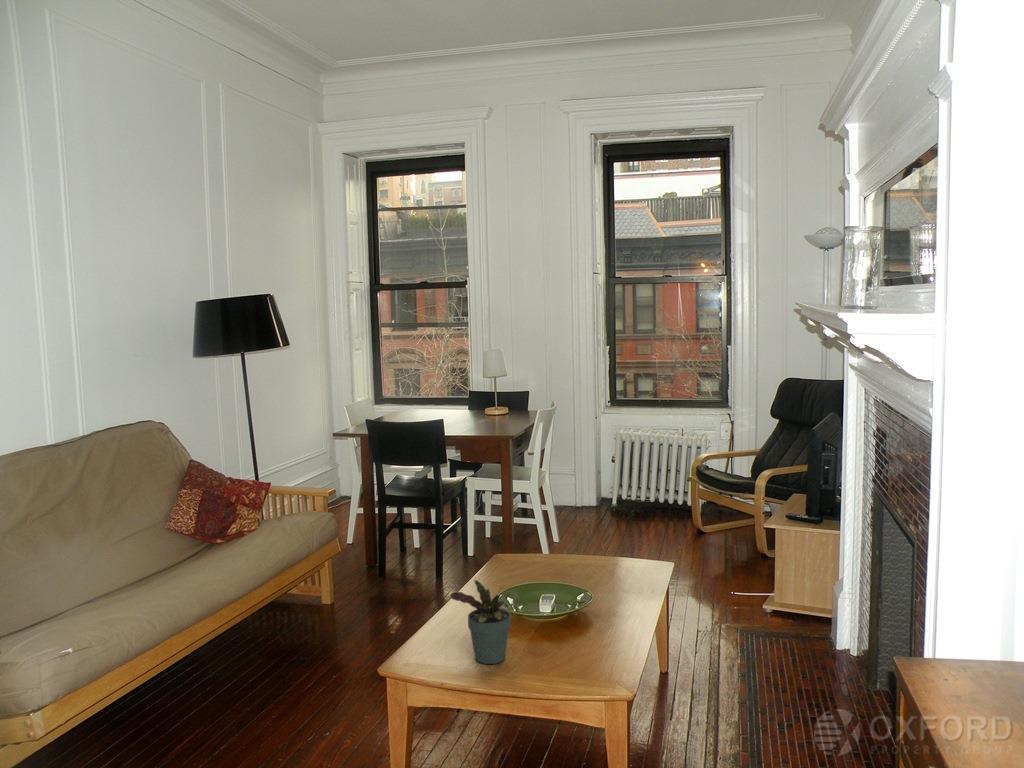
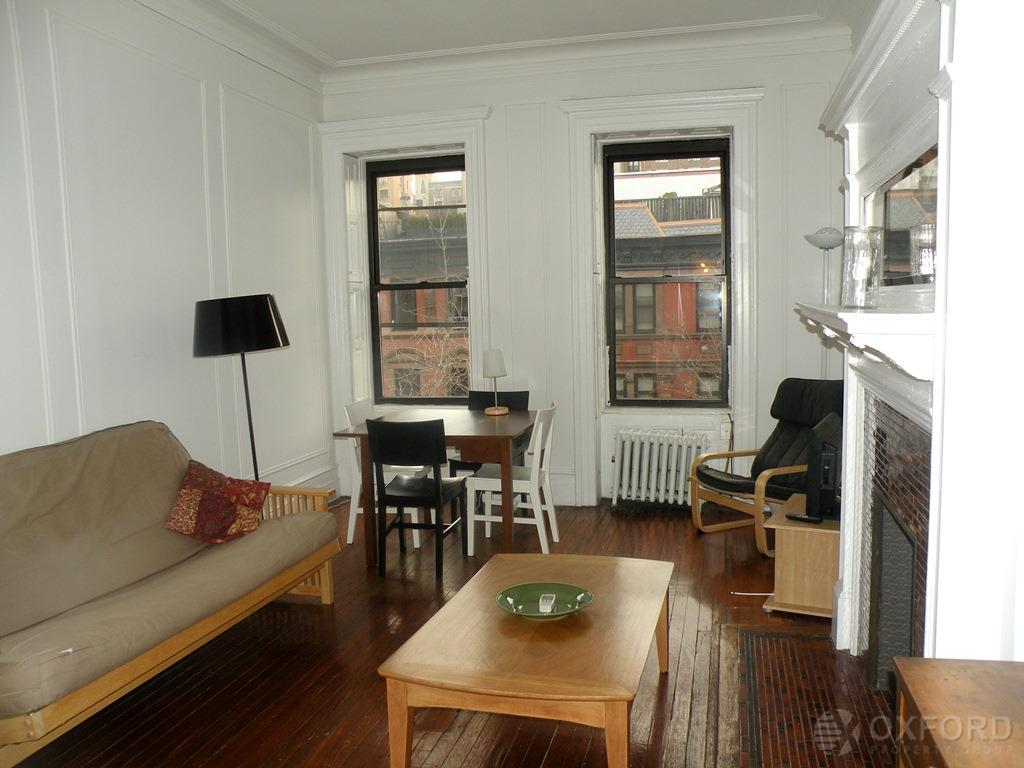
- potted plant (481, 617)
